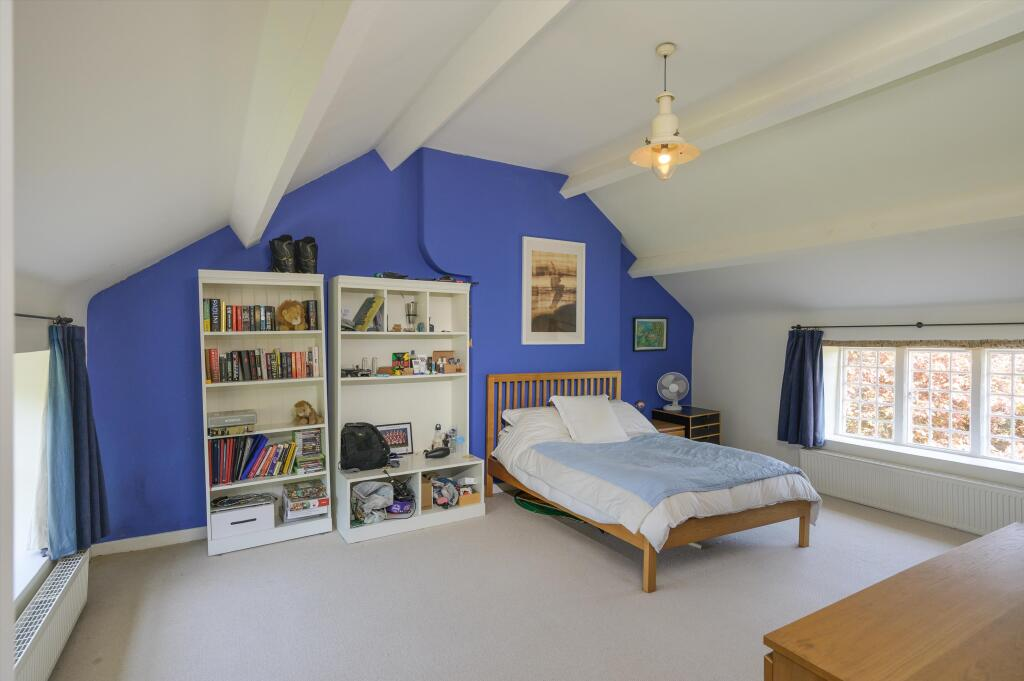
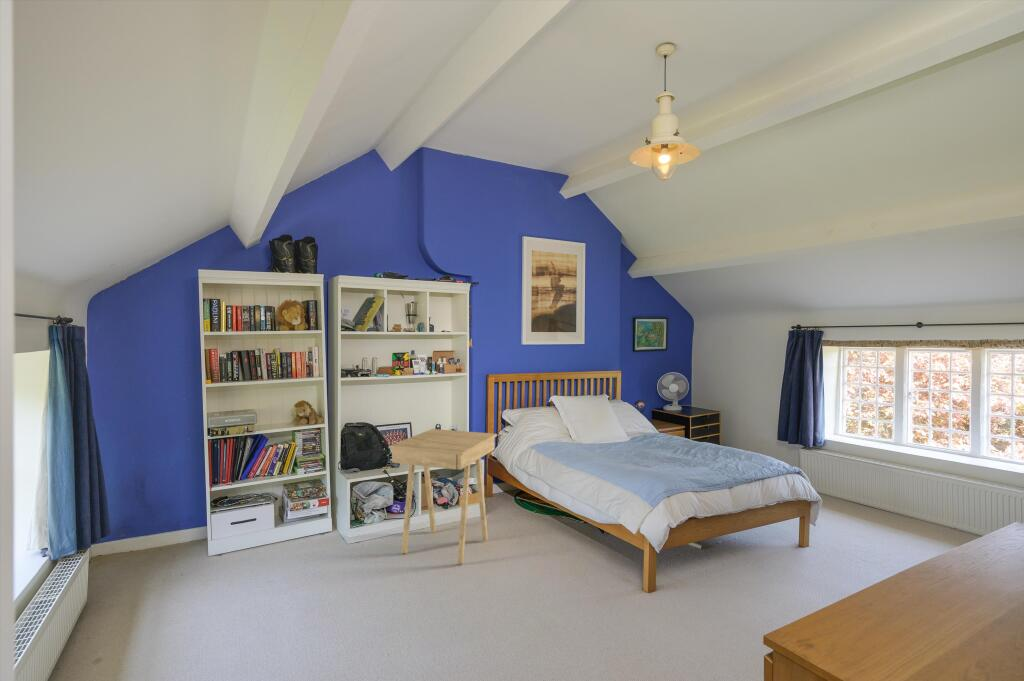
+ side table (432, 497)
